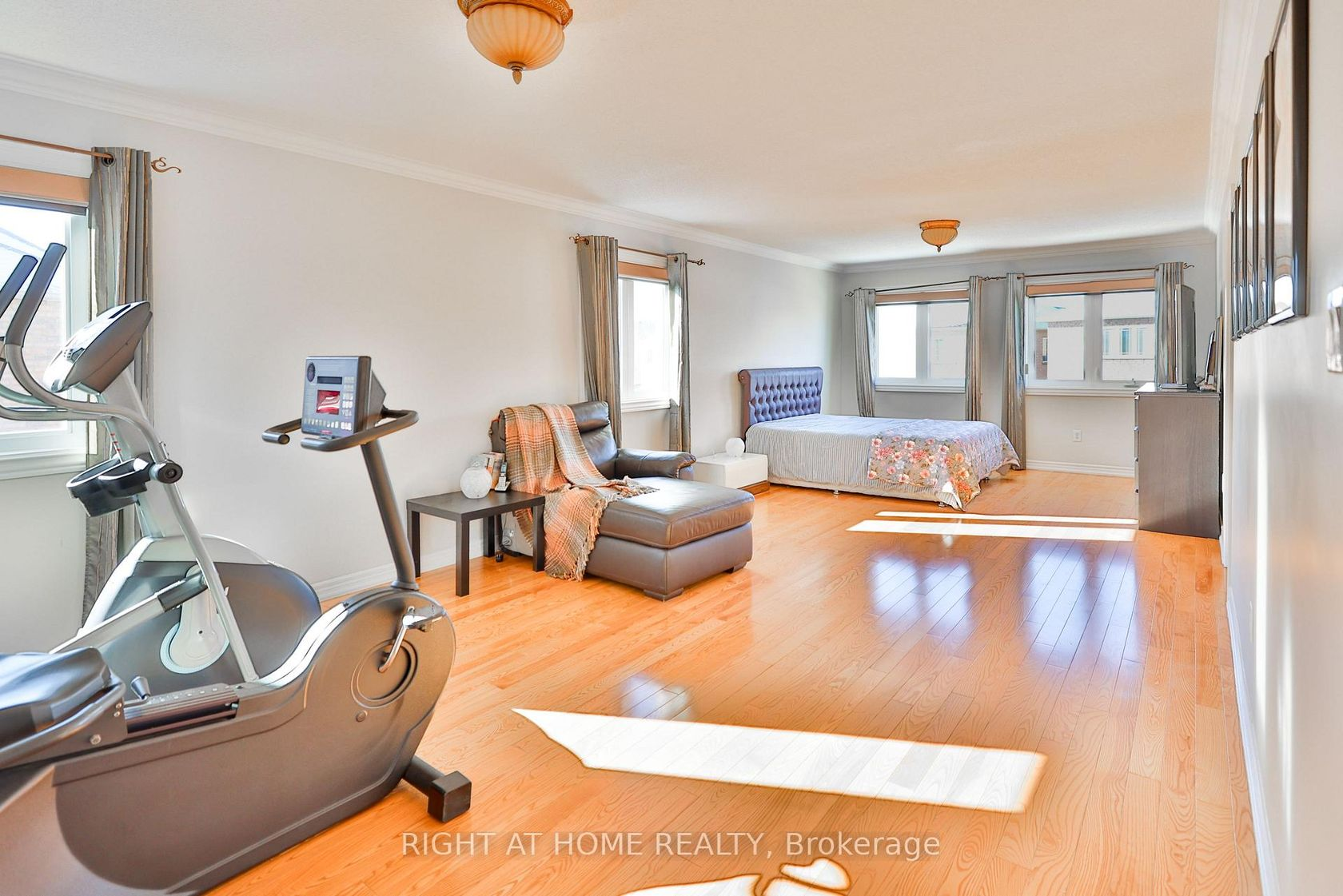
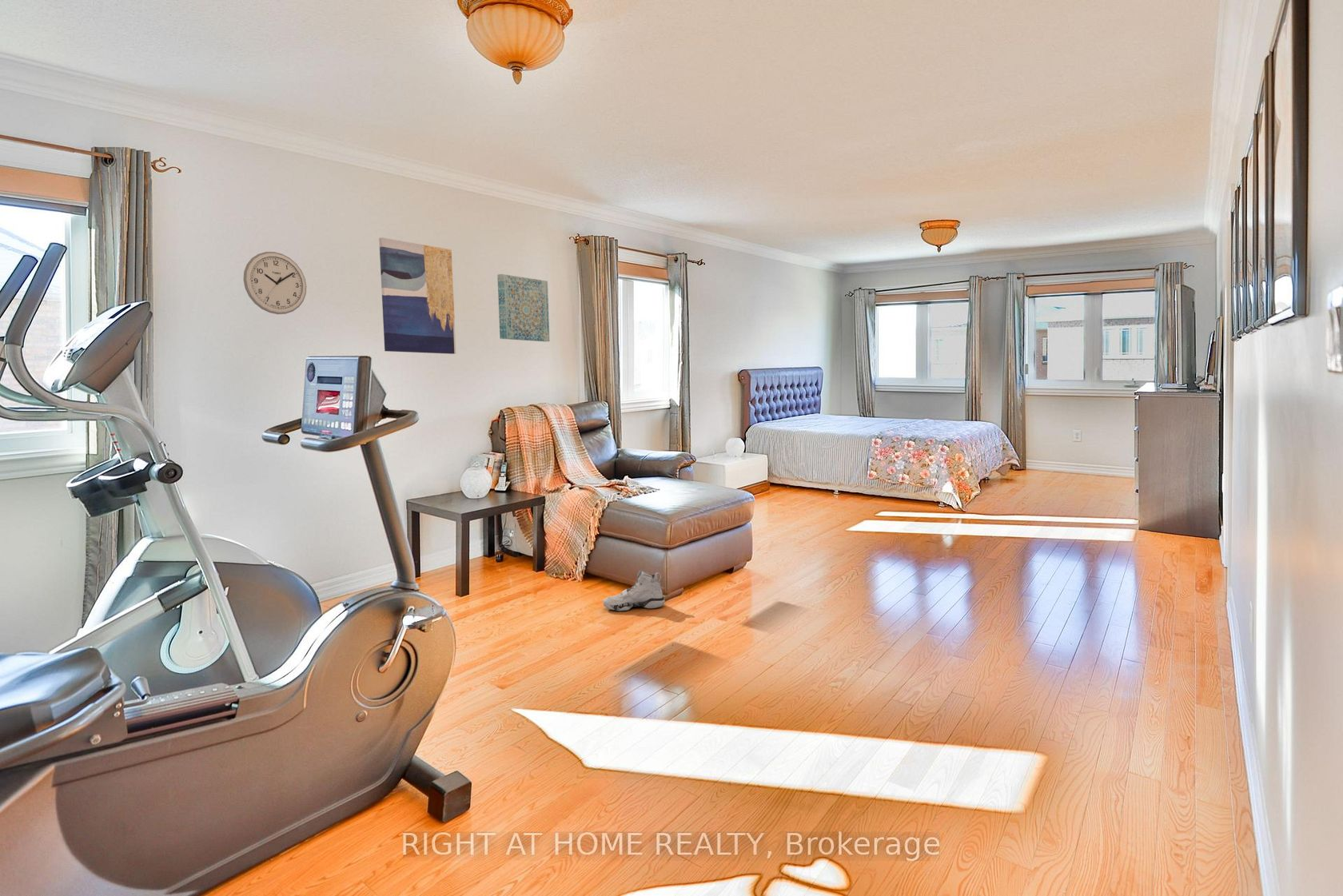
+ wall clock (277, 283)
+ sneaker (633, 590)
+ wall art (419, 298)
+ wall art (524, 309)
